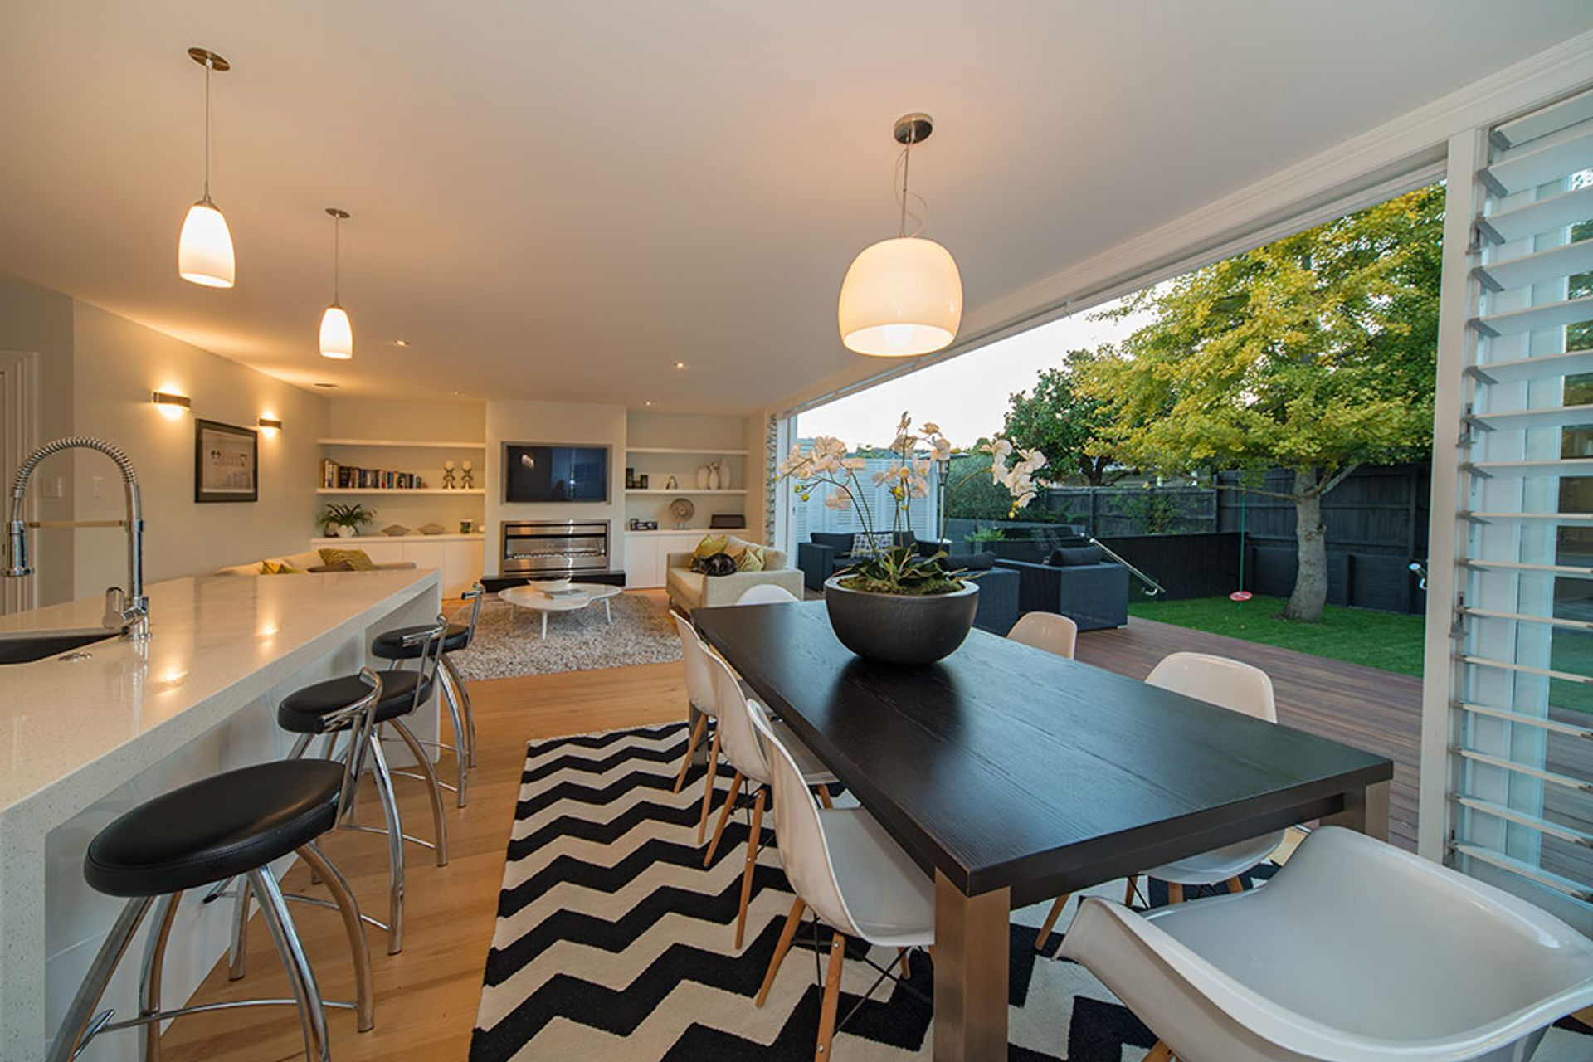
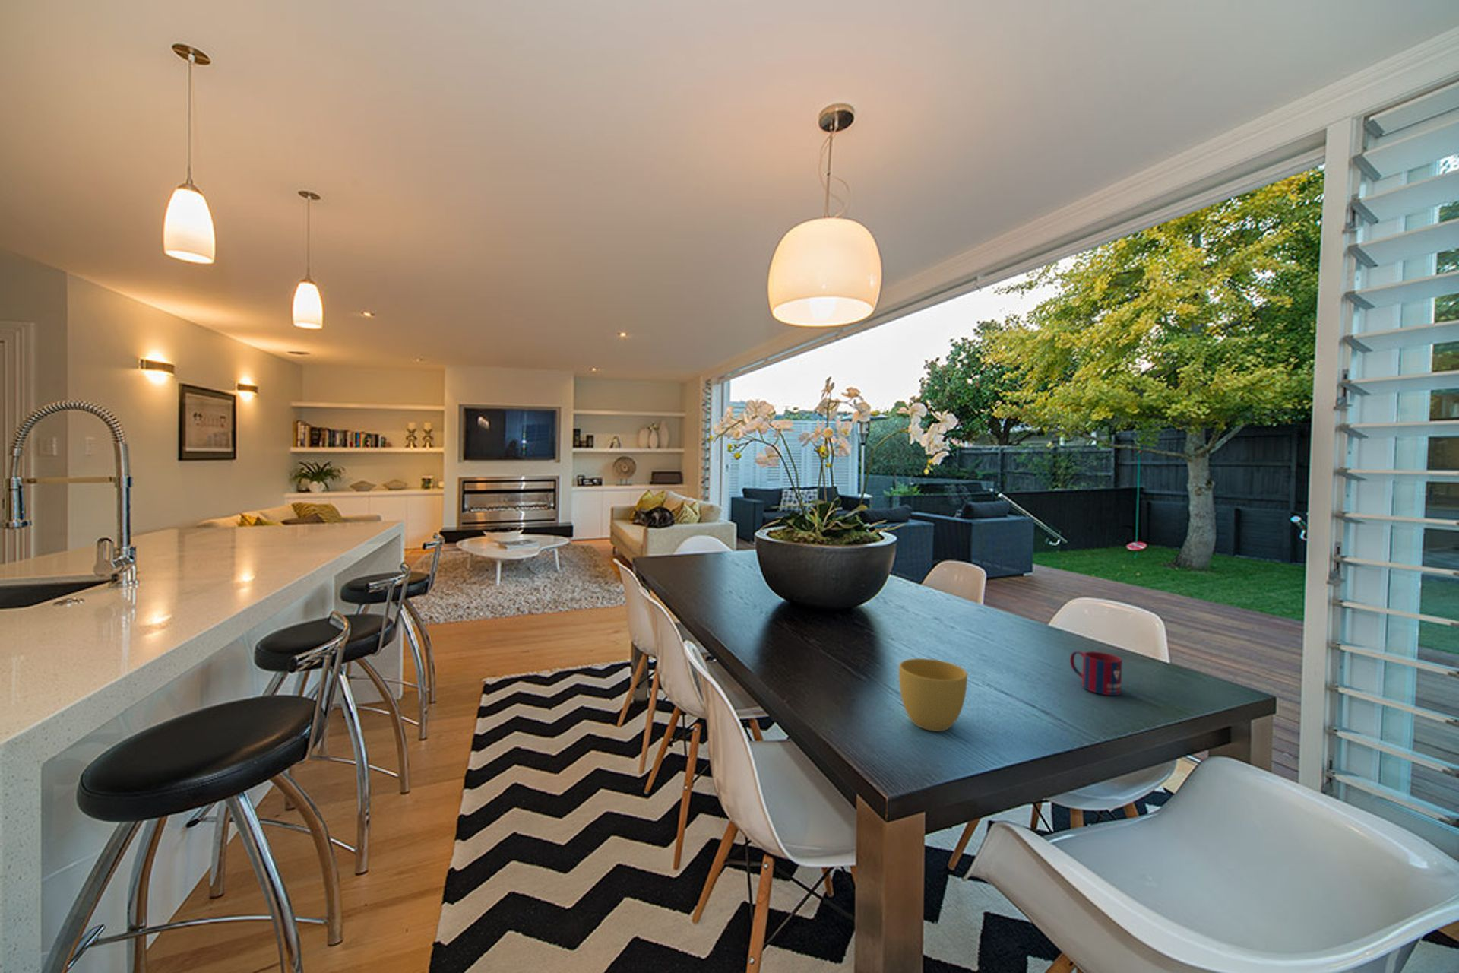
+ cup (934, 693)
+ mug (1094, 670)
